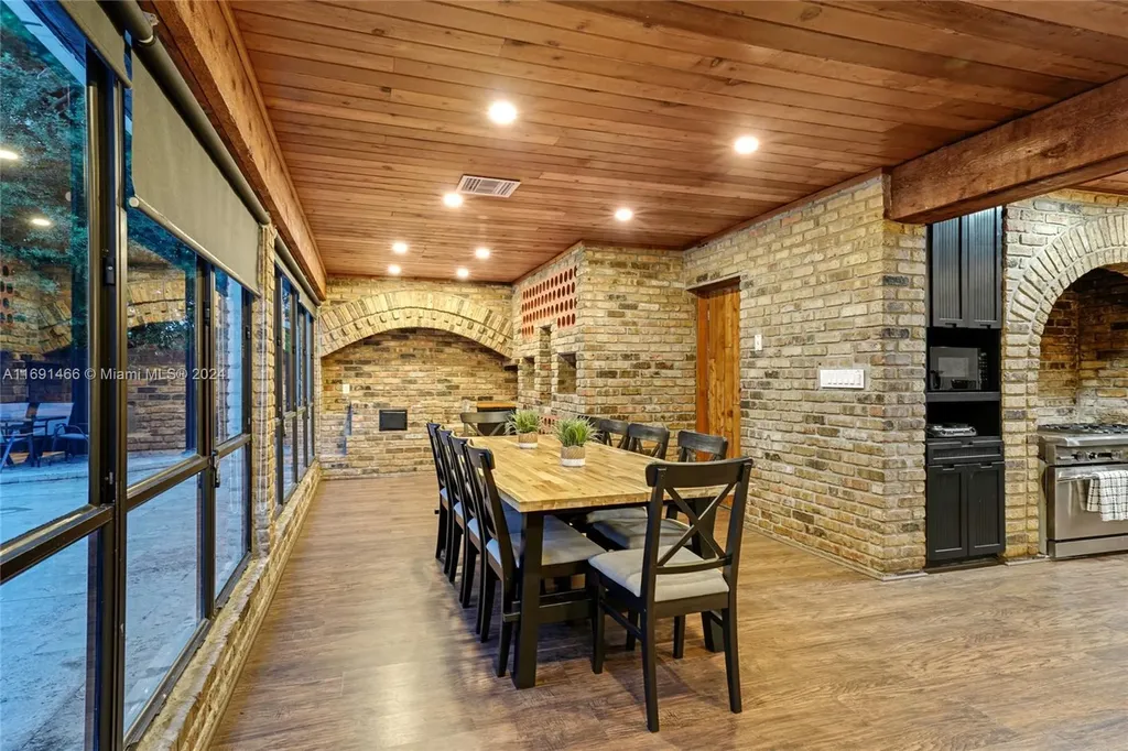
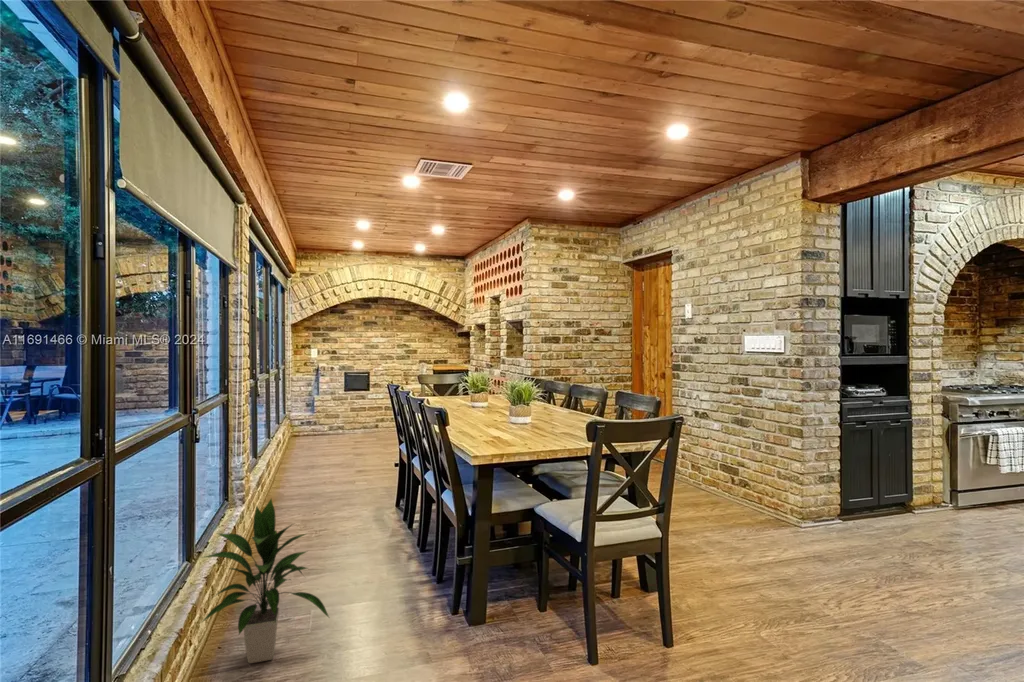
+ indoor plant (266, 582)
